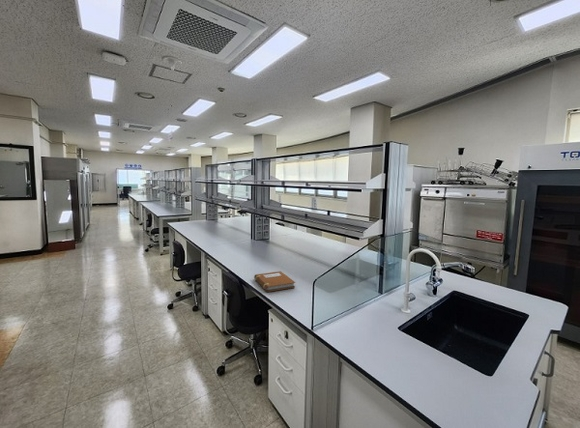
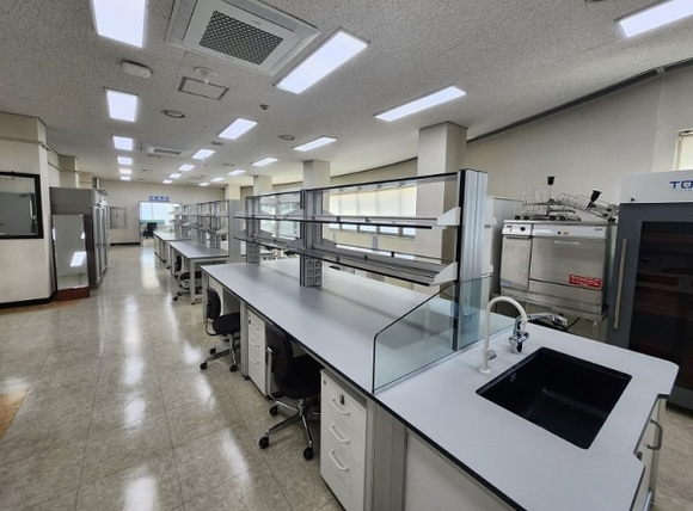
- notebook (273, 280)
